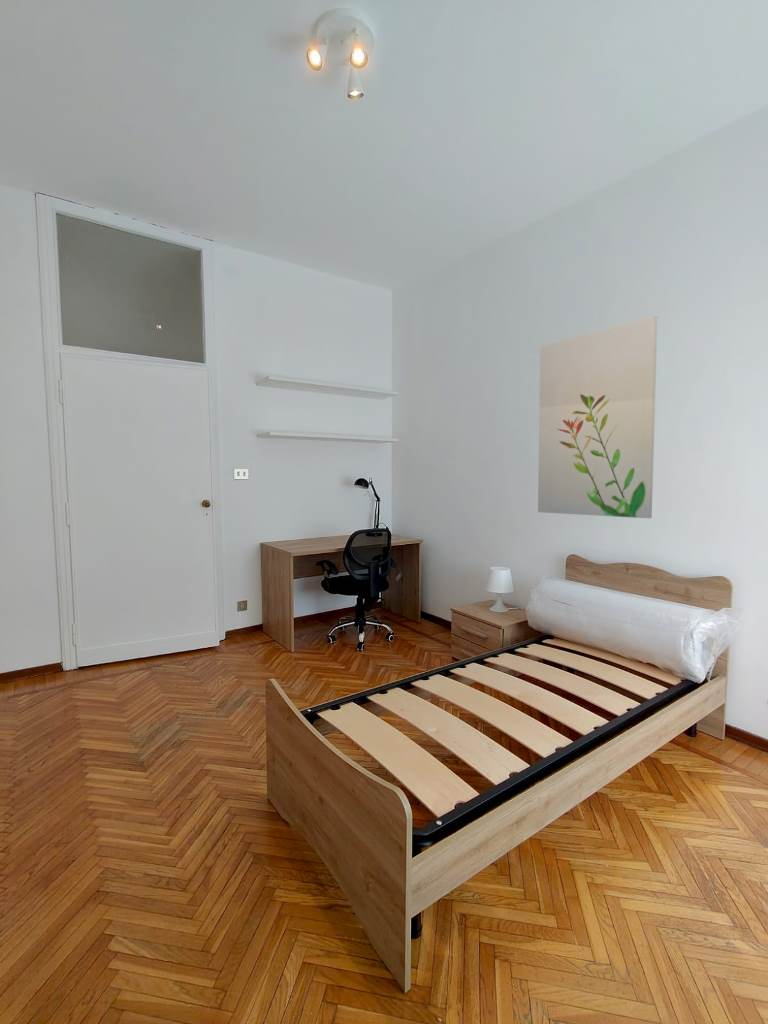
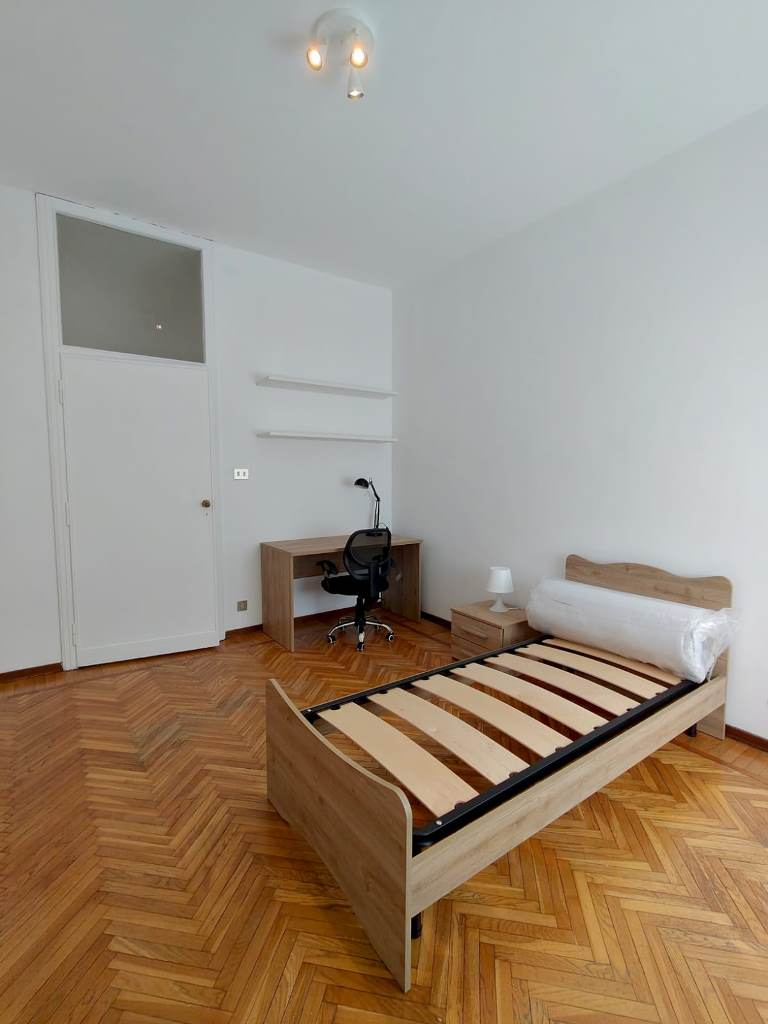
- wall art (591, 424)
